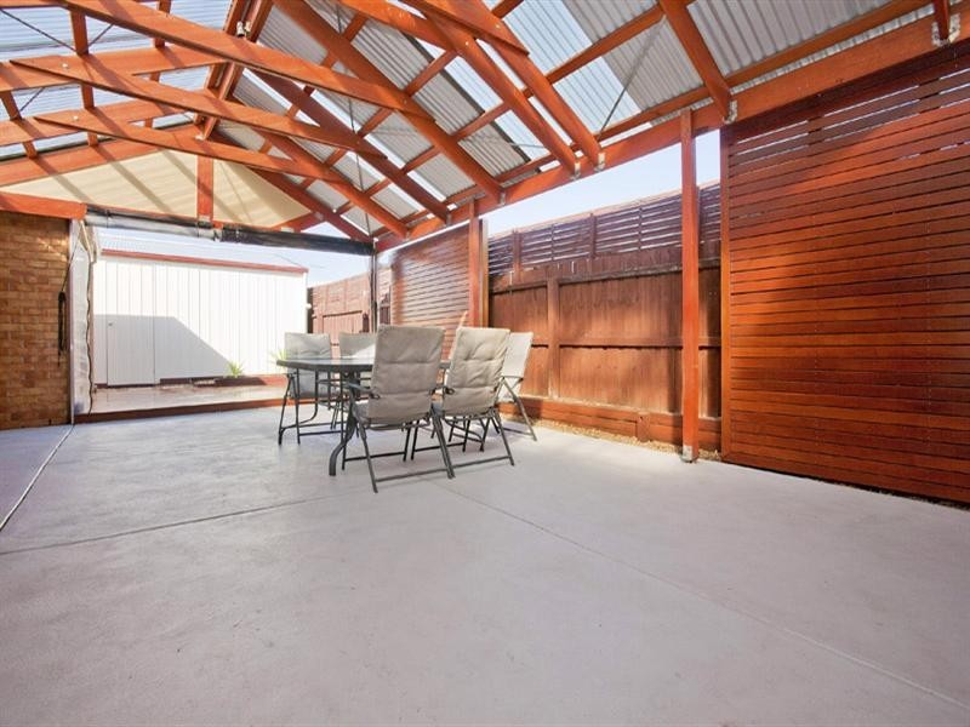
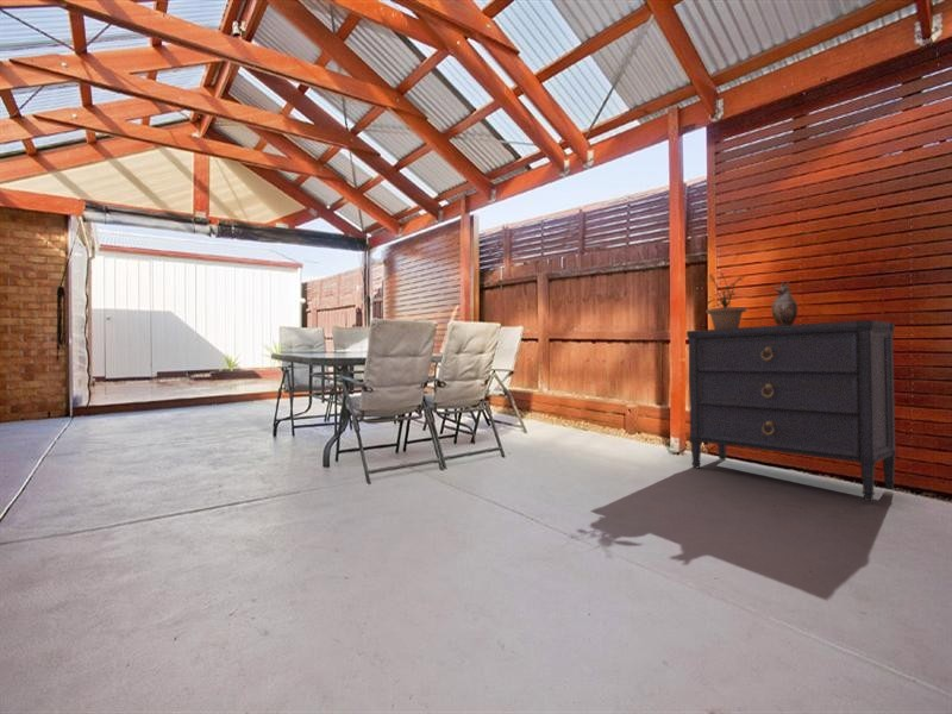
+ dresser (782, 402)
+ decorative vase (784, 303)
+ potted plant (724, 301)
